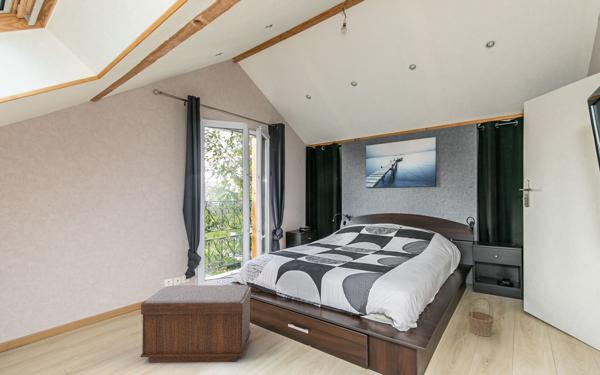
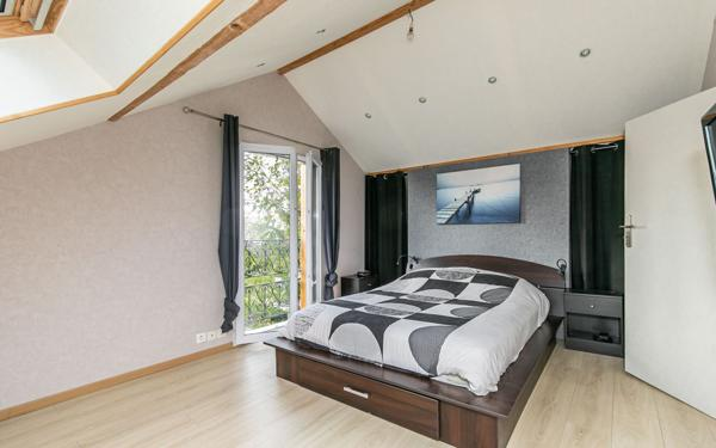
- bench (200, 320)
- basket (480, 313)
